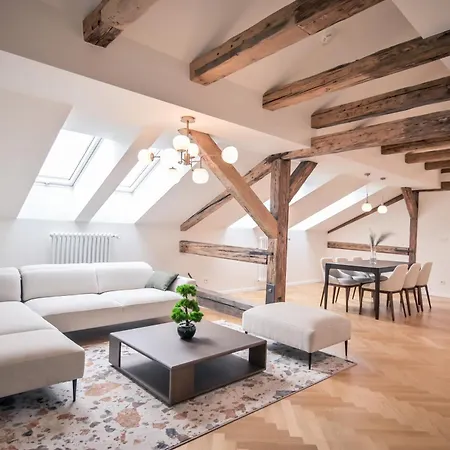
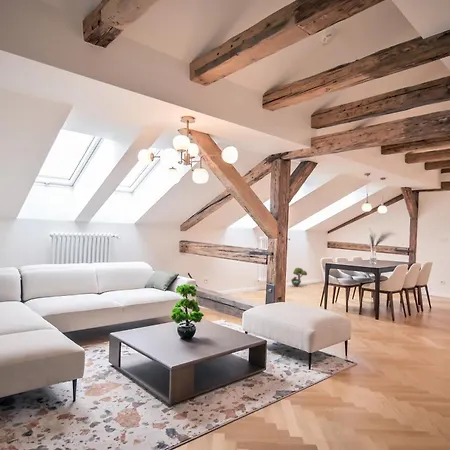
+ decorative tree (298, 277)
